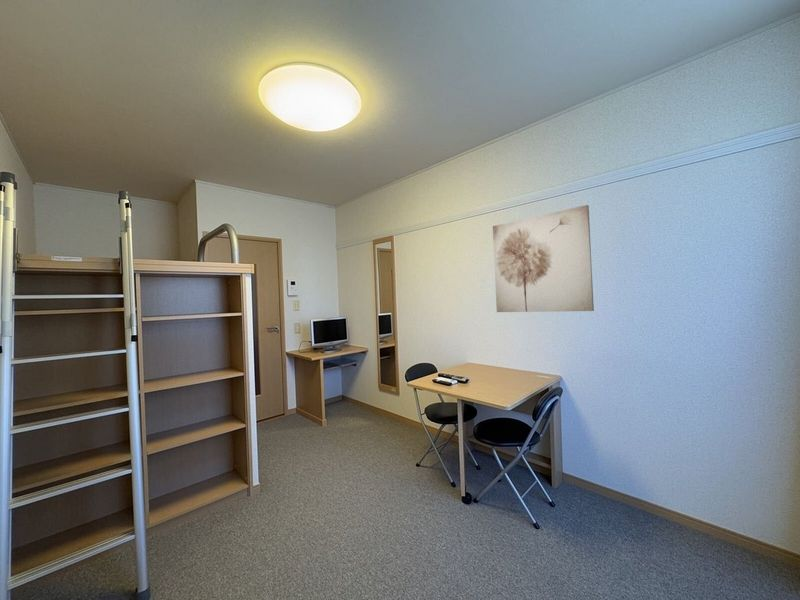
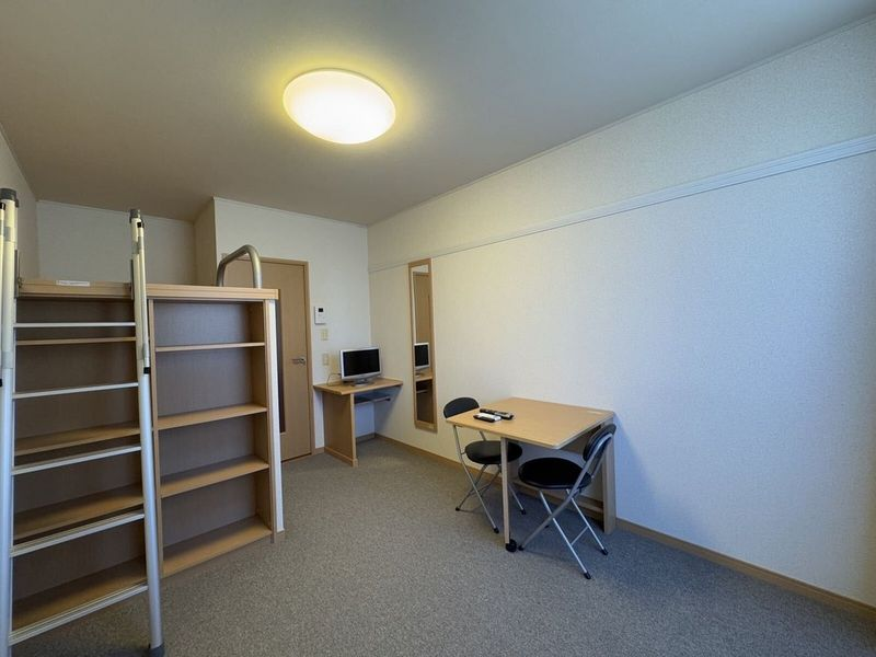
- wall art (538, 264)
